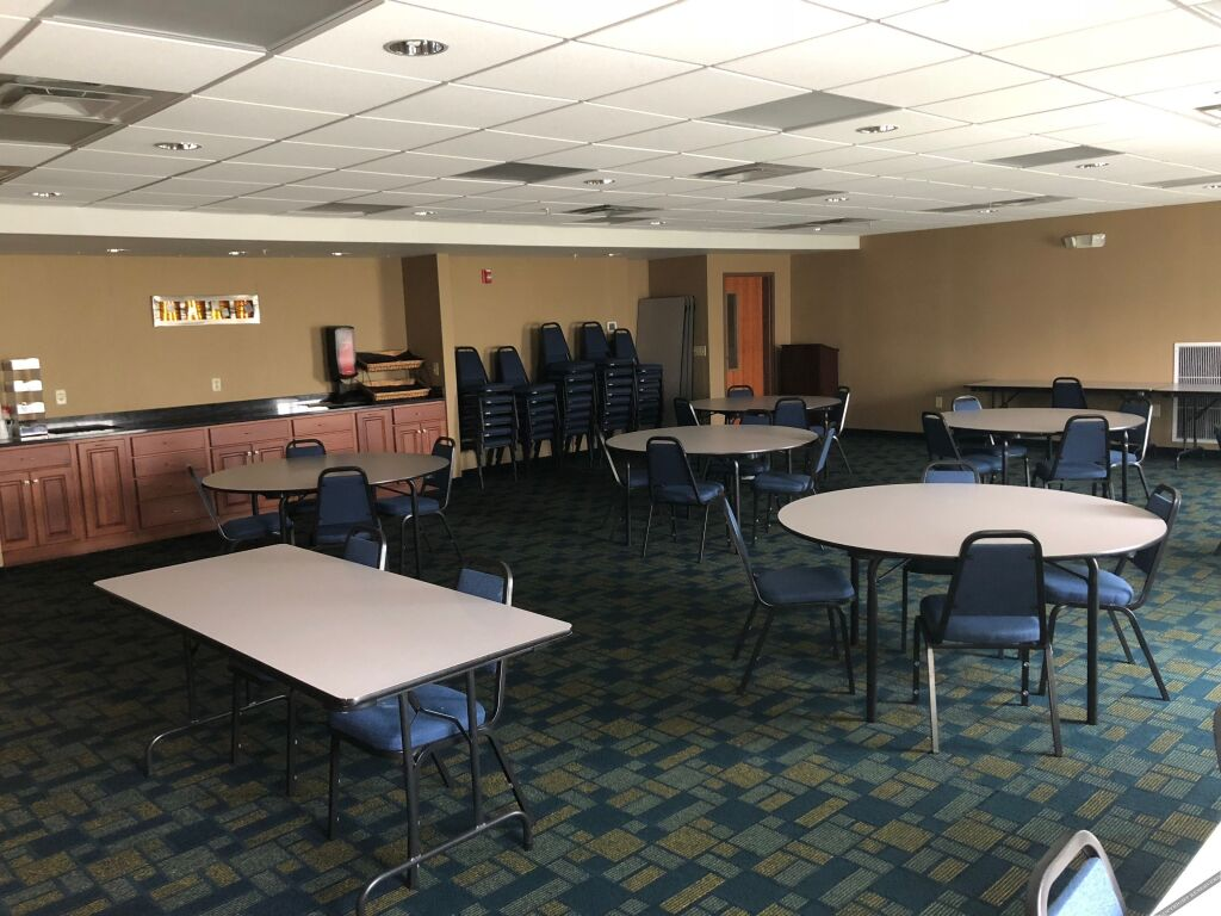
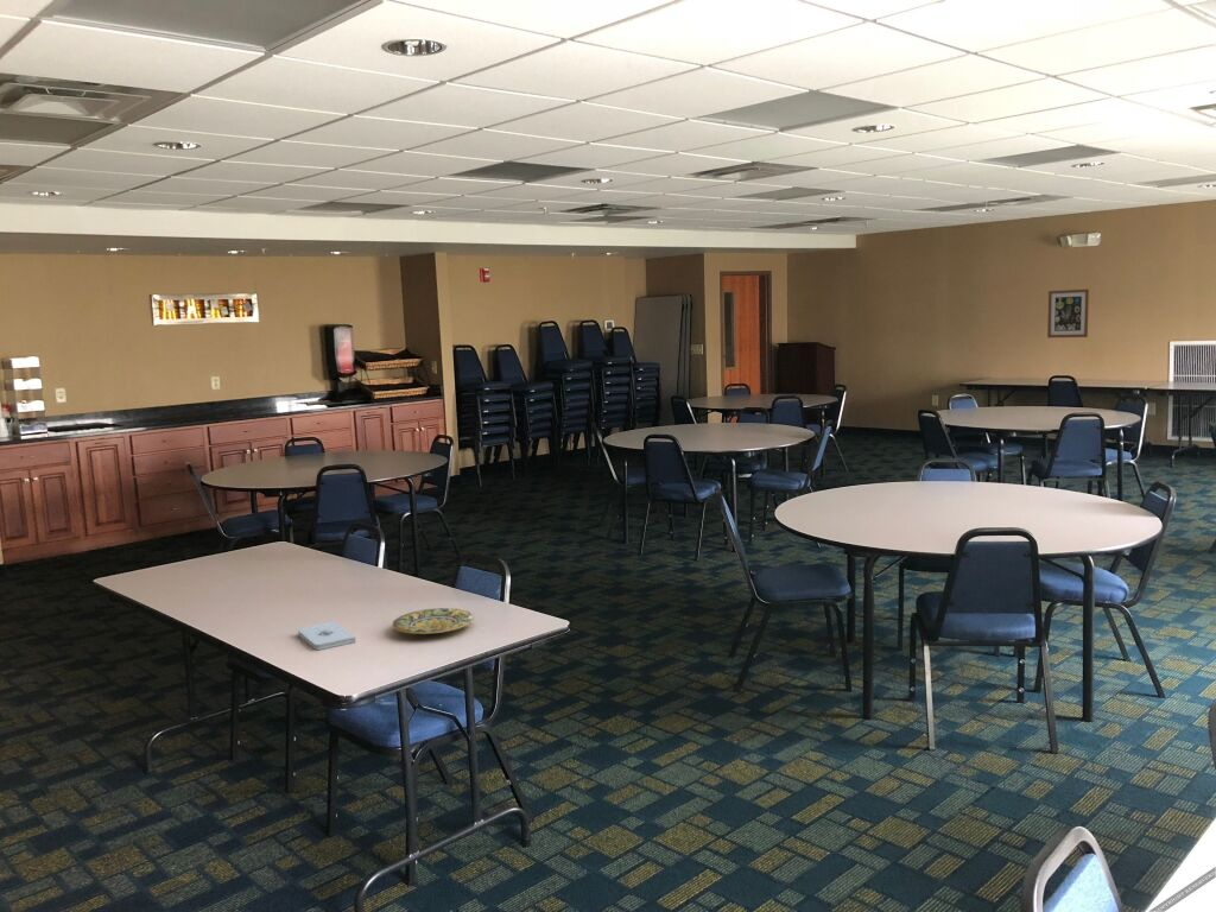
+ wall art (1068, 314)
+ plate (433, 623)
+ notepad (325, 635)
